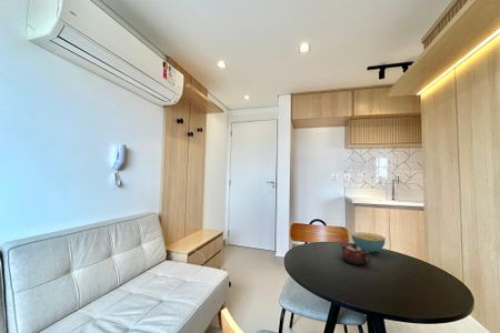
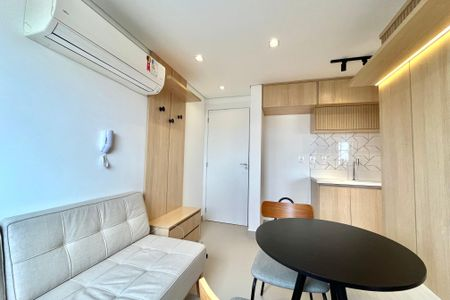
- cereal bowl (368, 243)
- teapot (354, 252)
